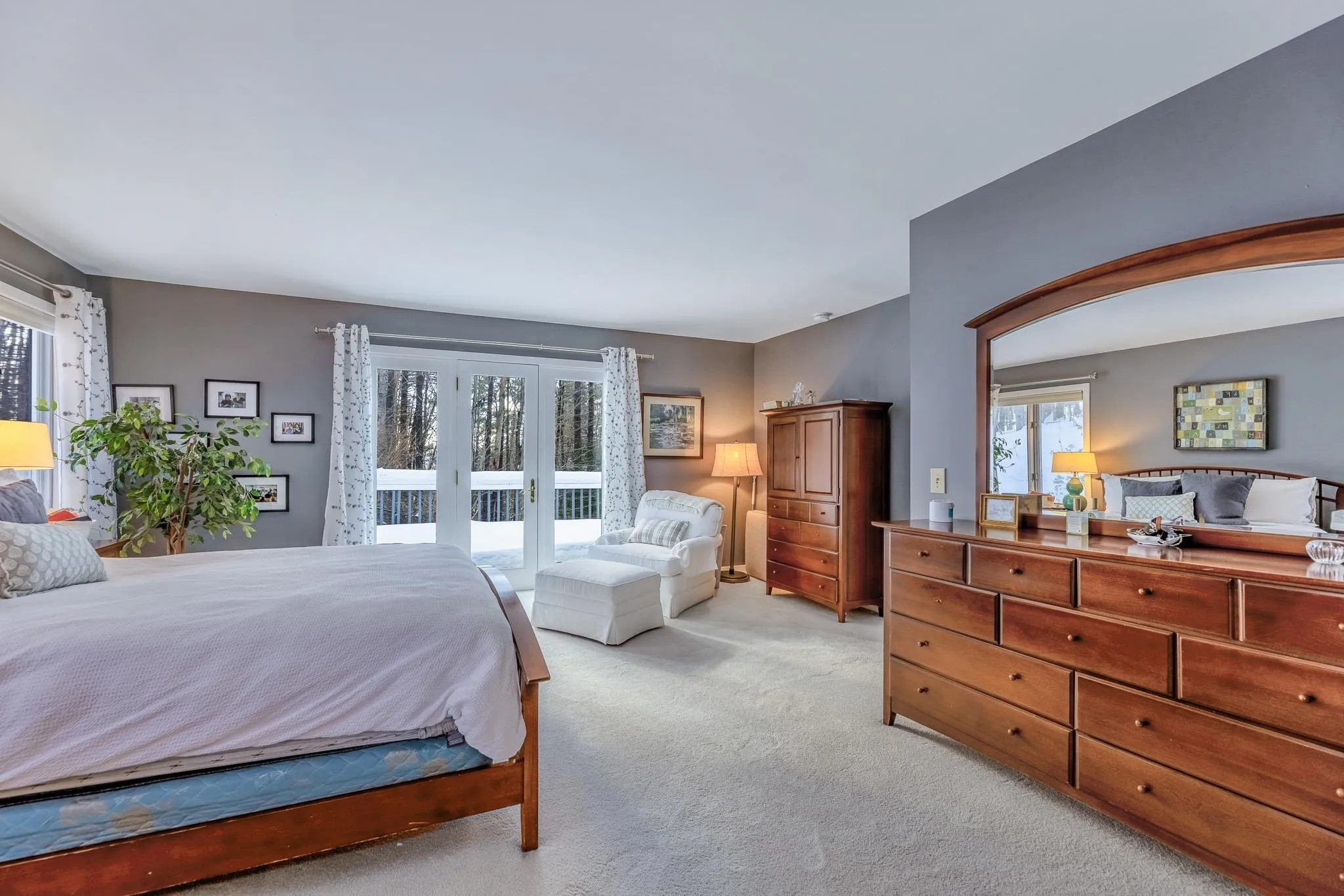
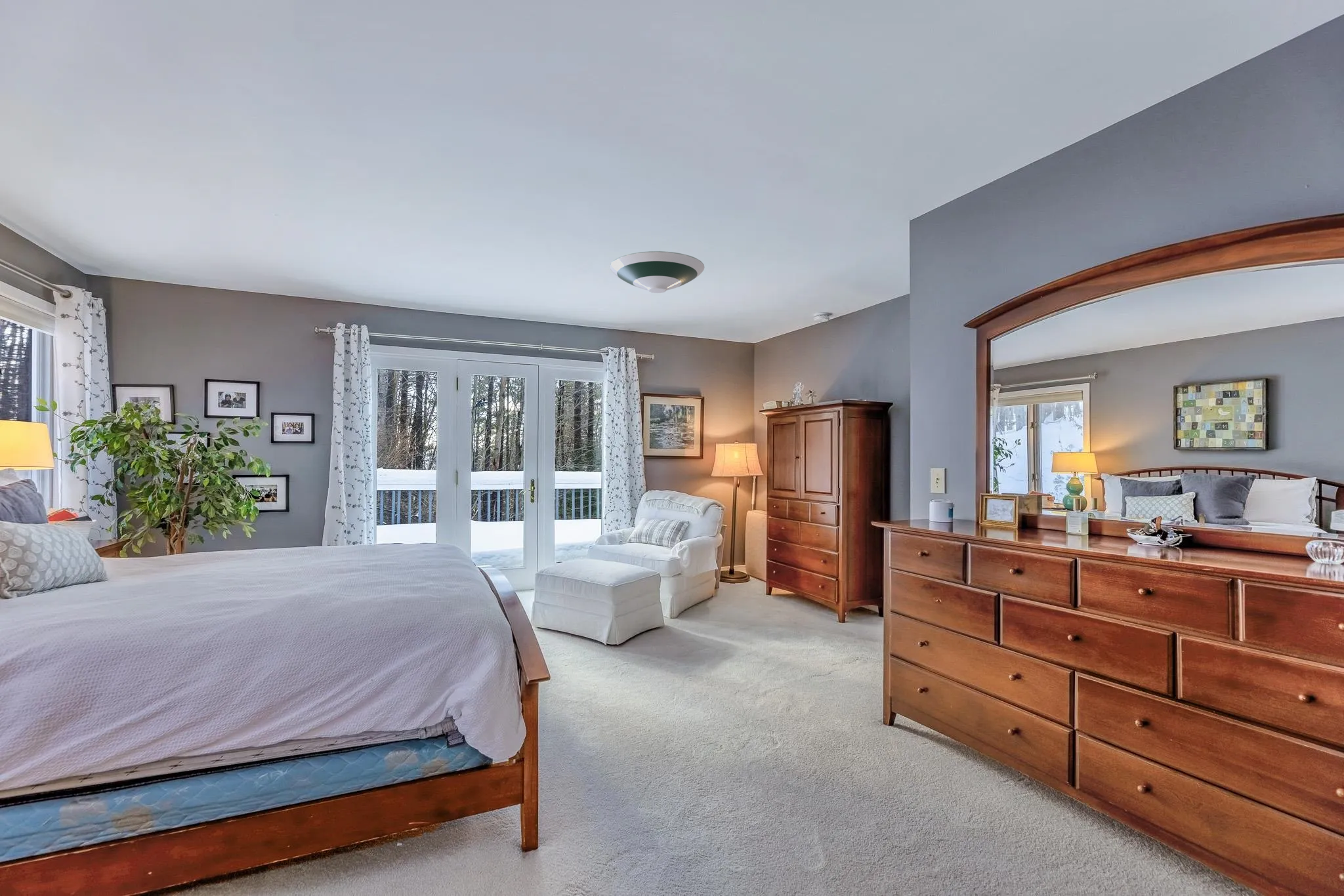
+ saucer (657, 279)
